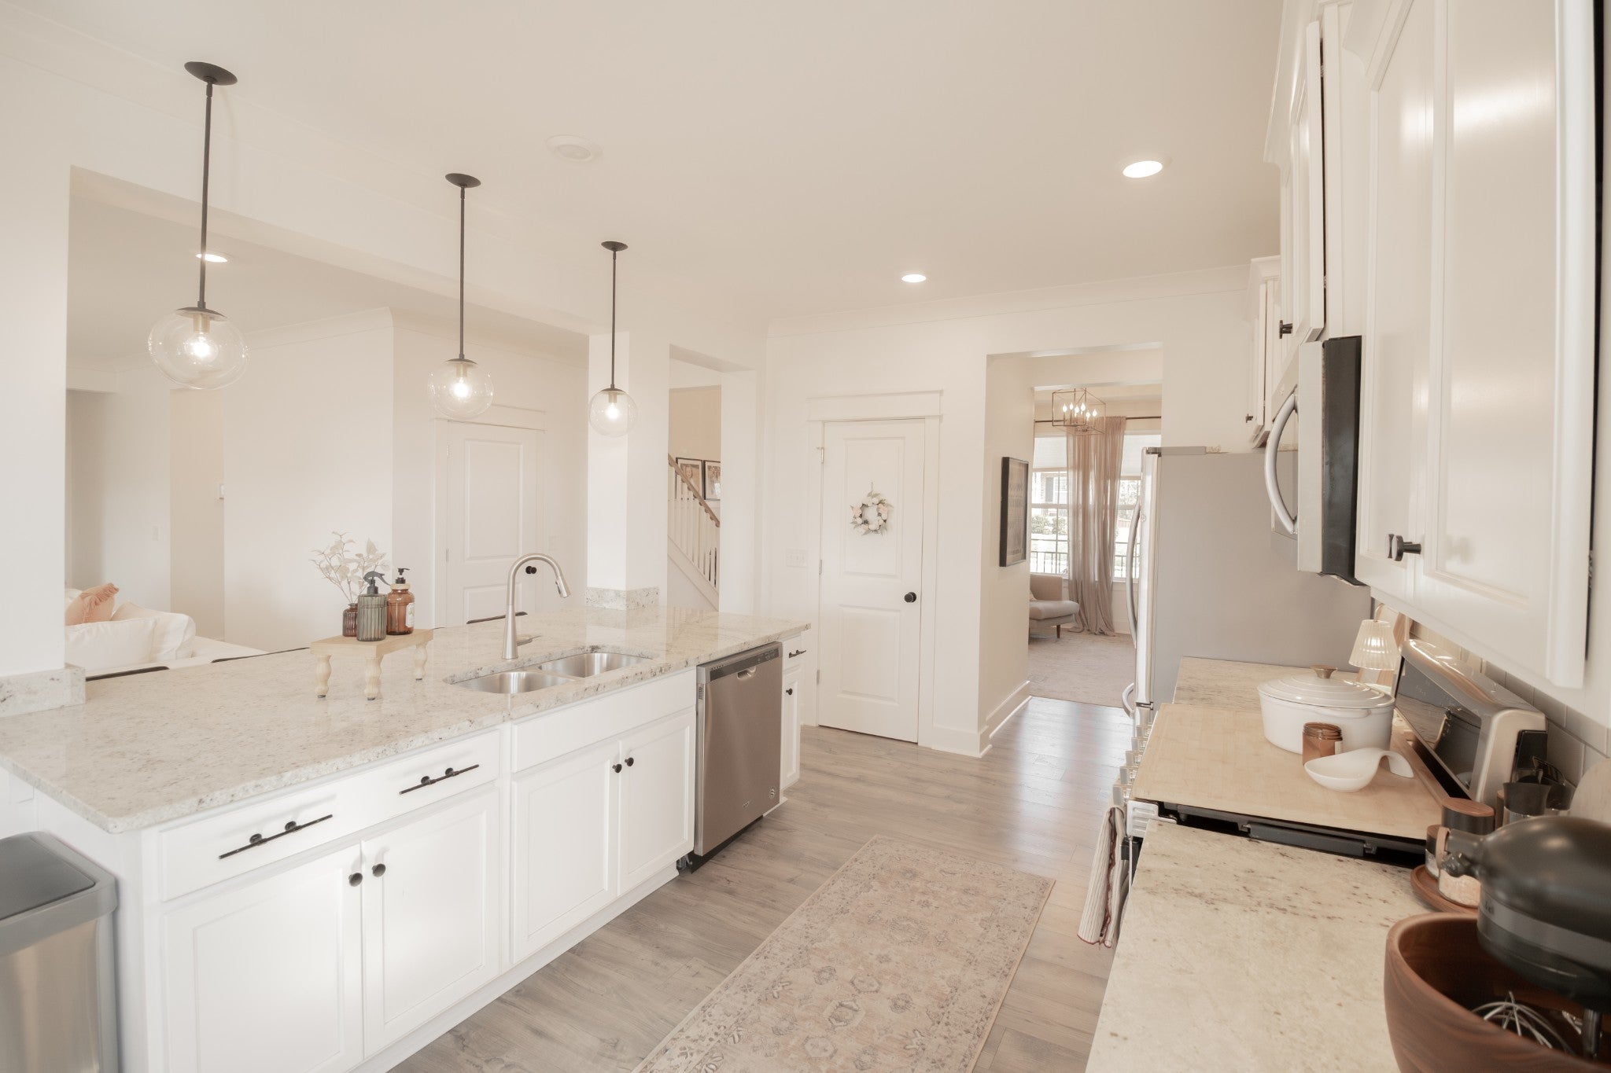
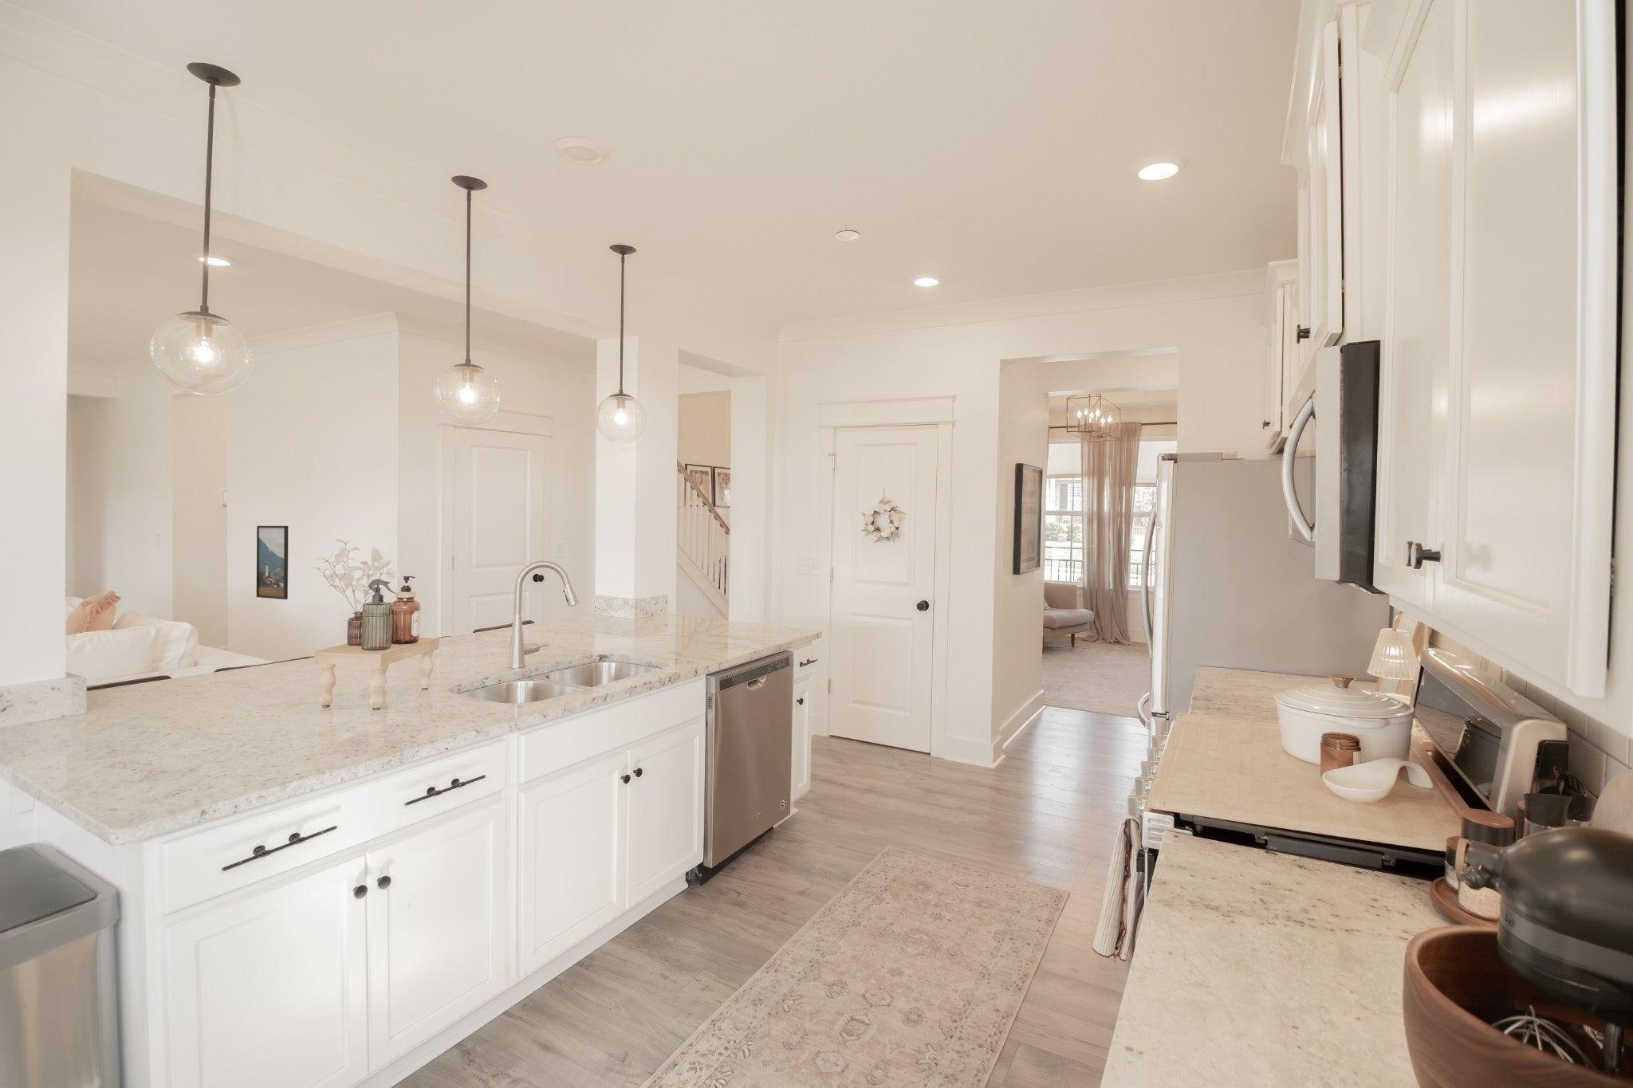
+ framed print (272, 562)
+ recessed light (847, 234)
